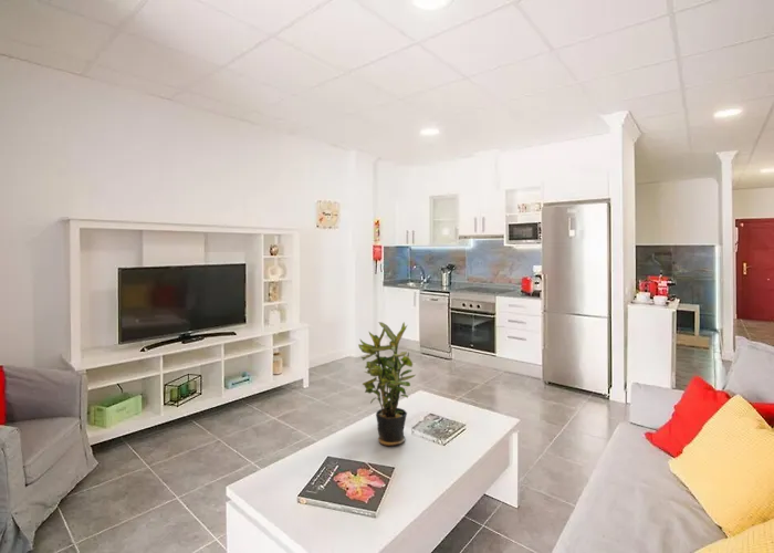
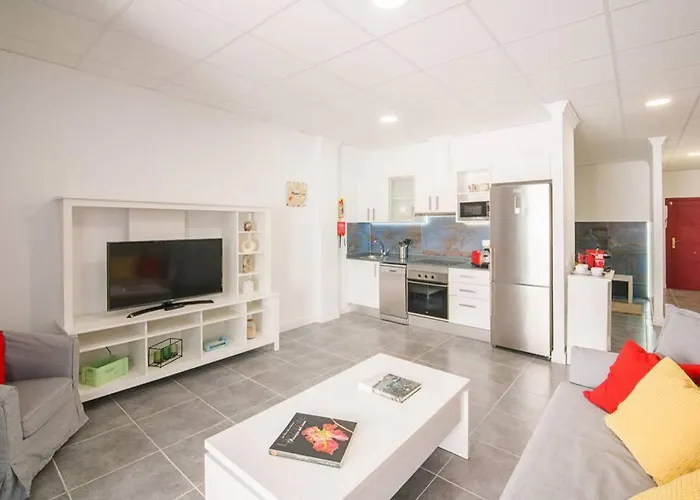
- potted plant (386, 382)
